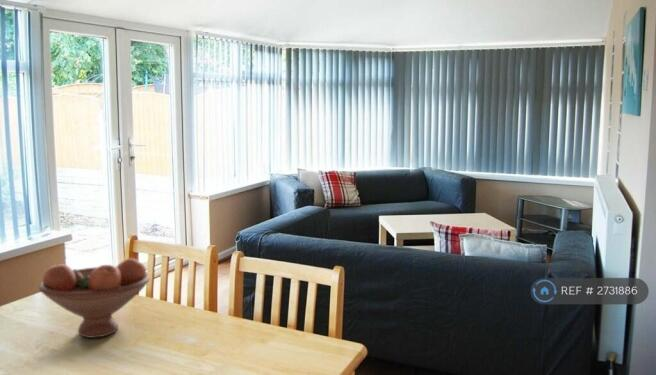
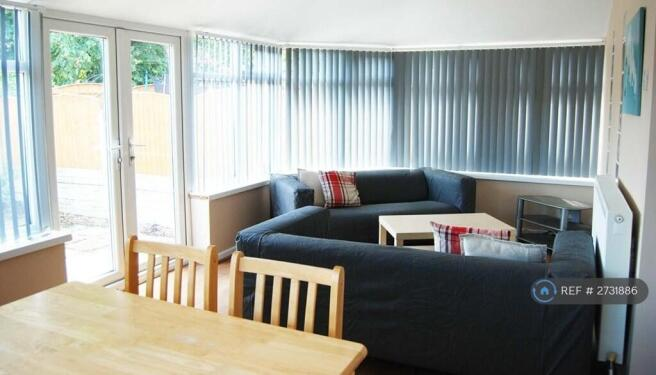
- fruit bowl (96, 295)
